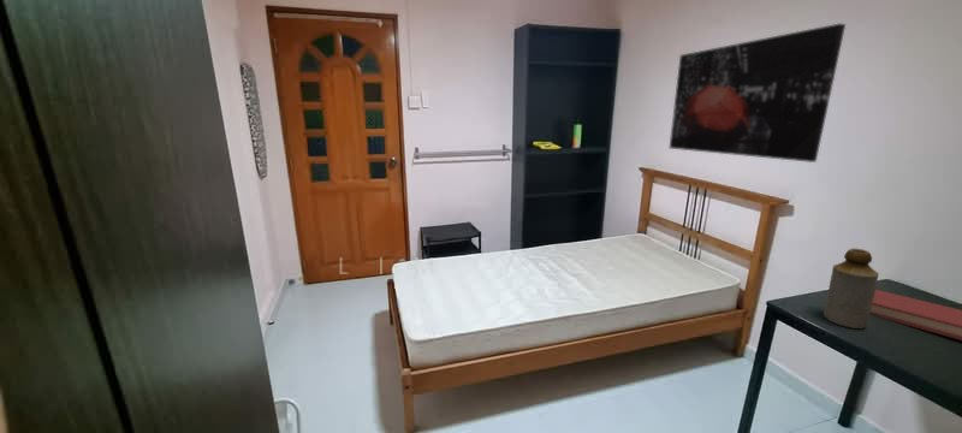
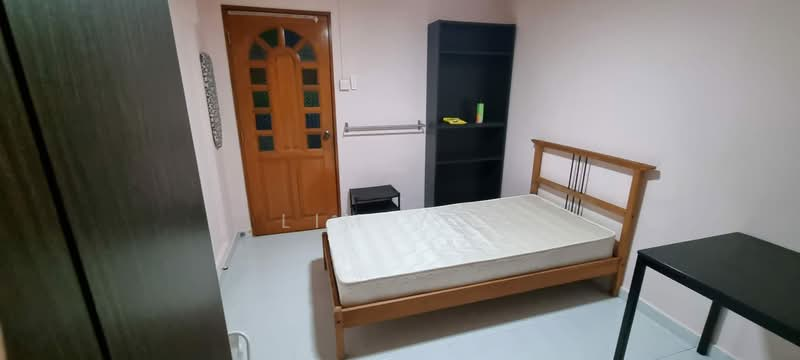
- bottle (851, 285)
- book (919, 313)
- wall art (737, 100)
